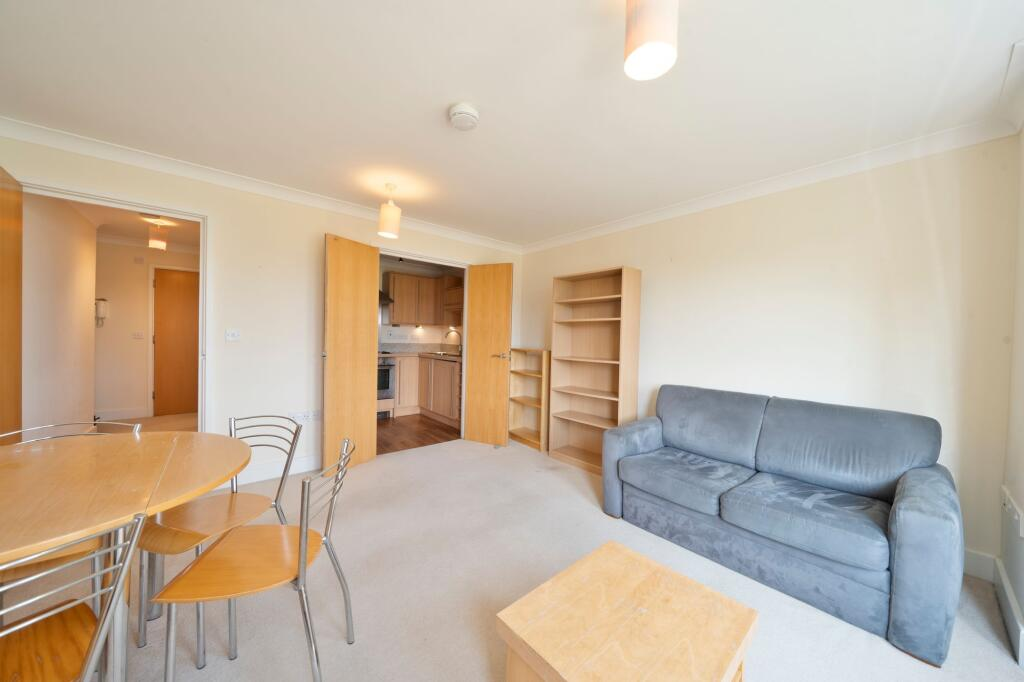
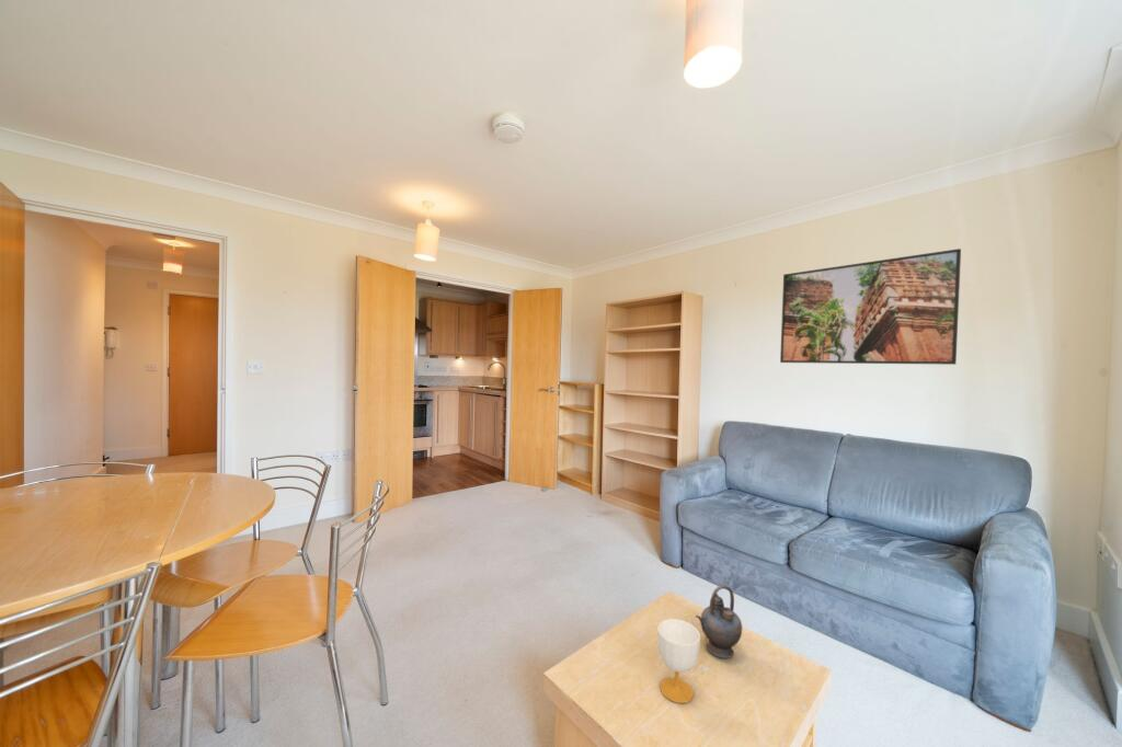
+ teapot (717, 618)
+ cup (677, 660)
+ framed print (858, 313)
